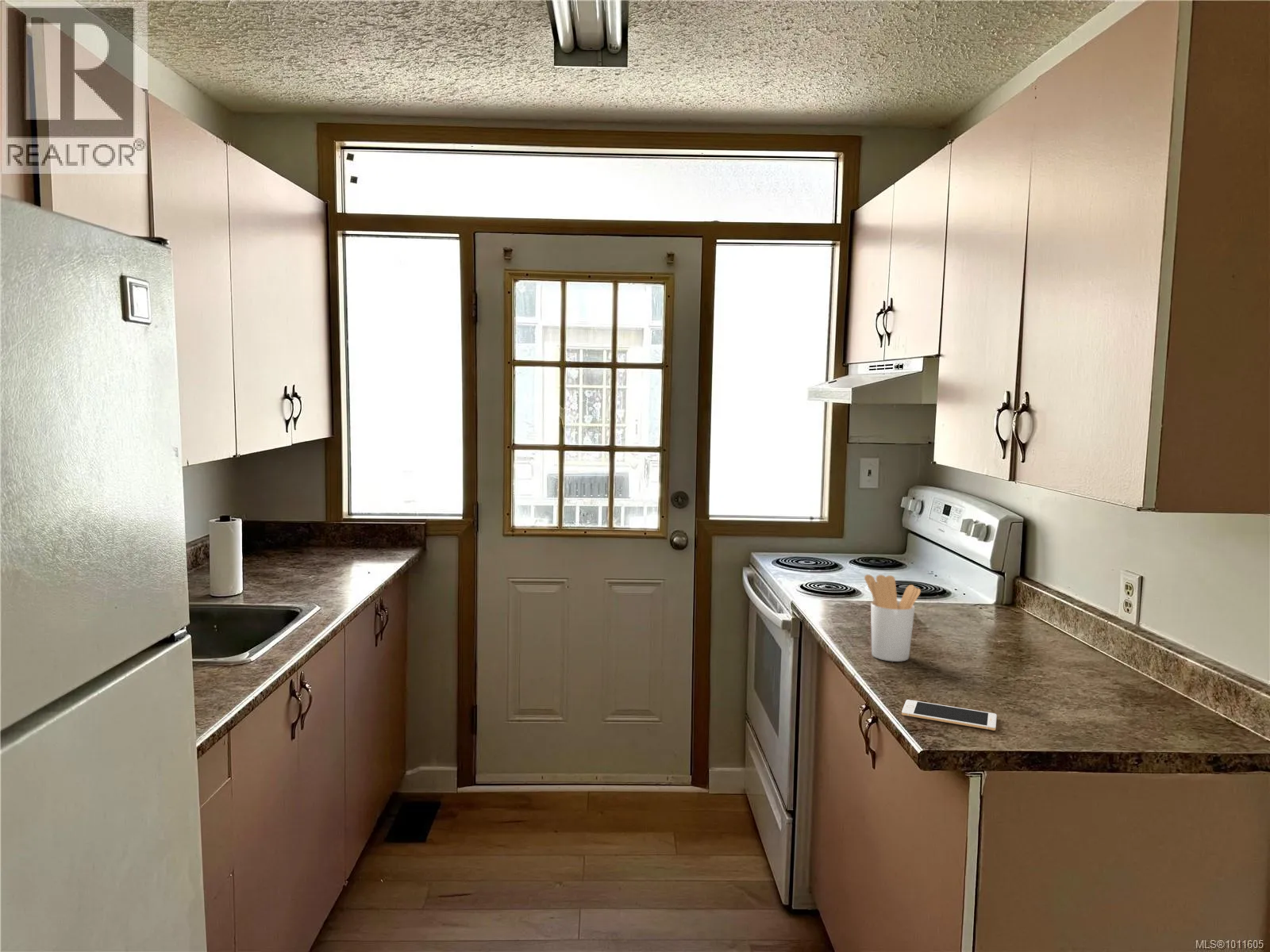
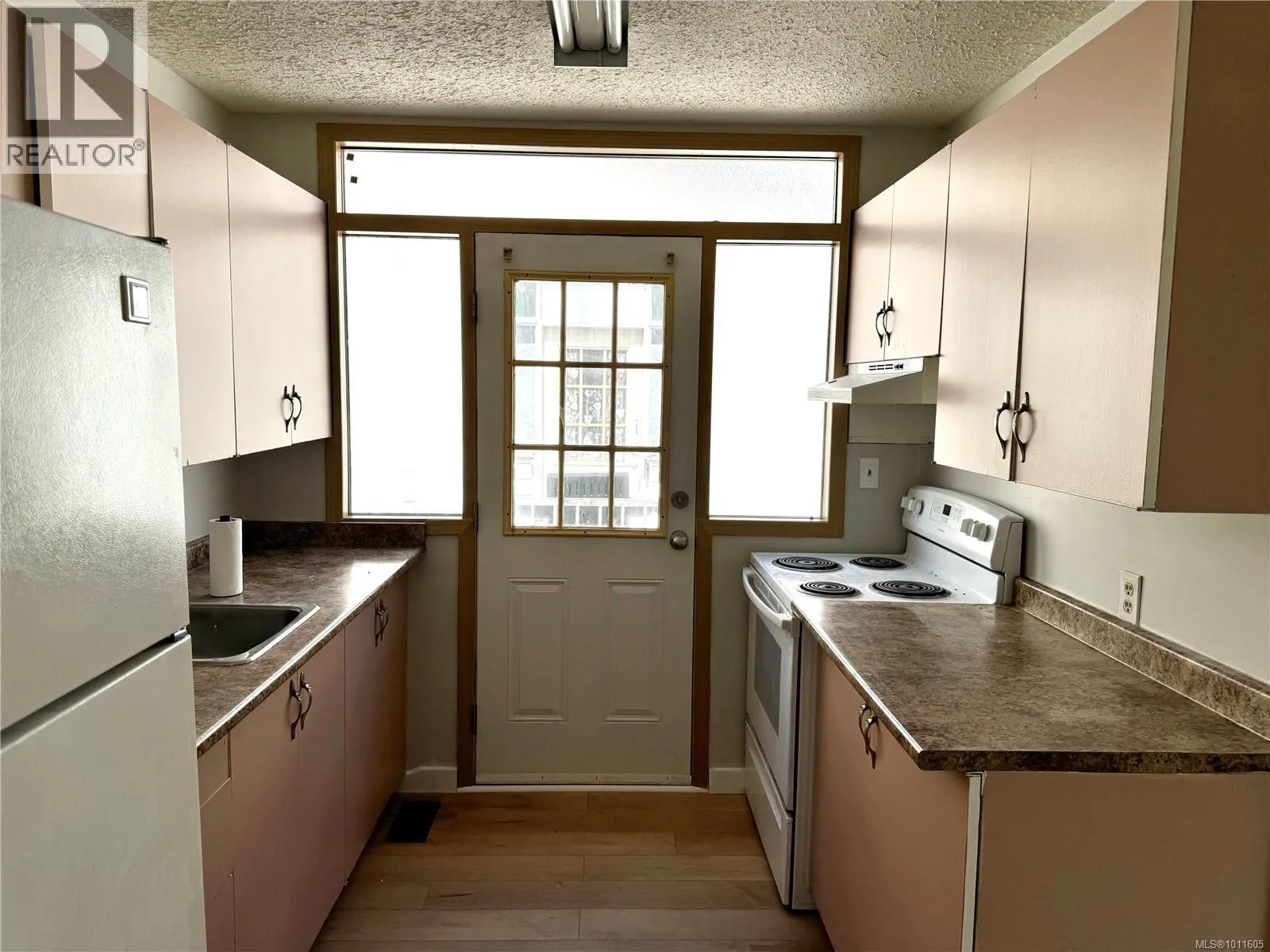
- cell phone (949, 714)
- utensil holder (887, 615)
